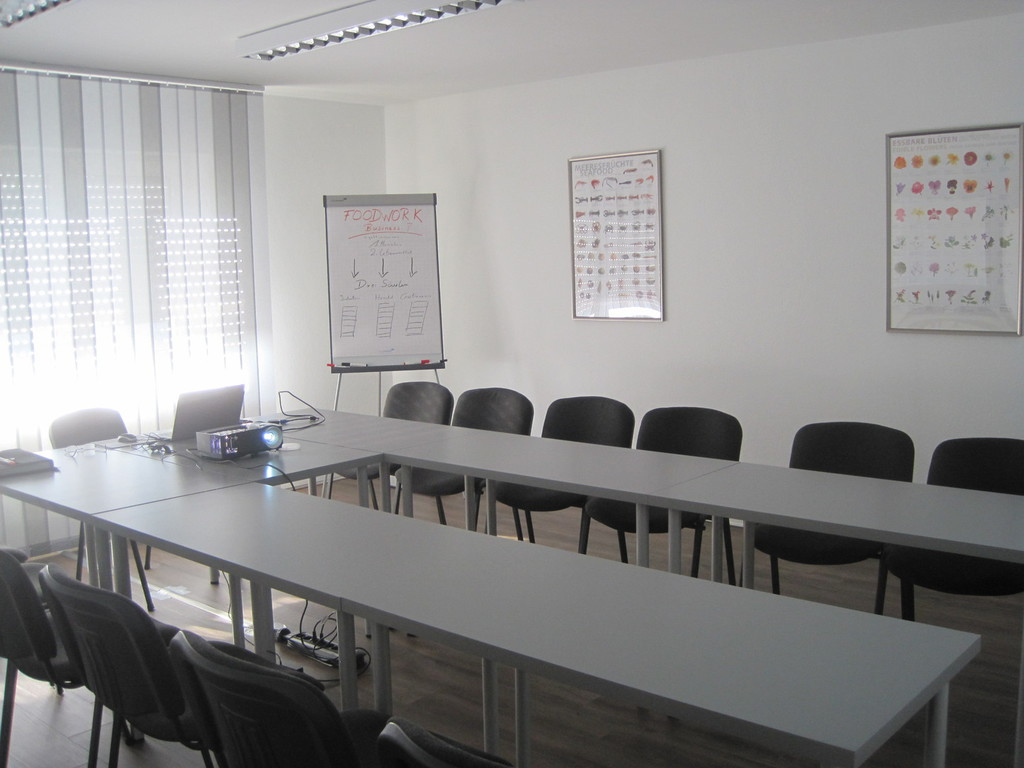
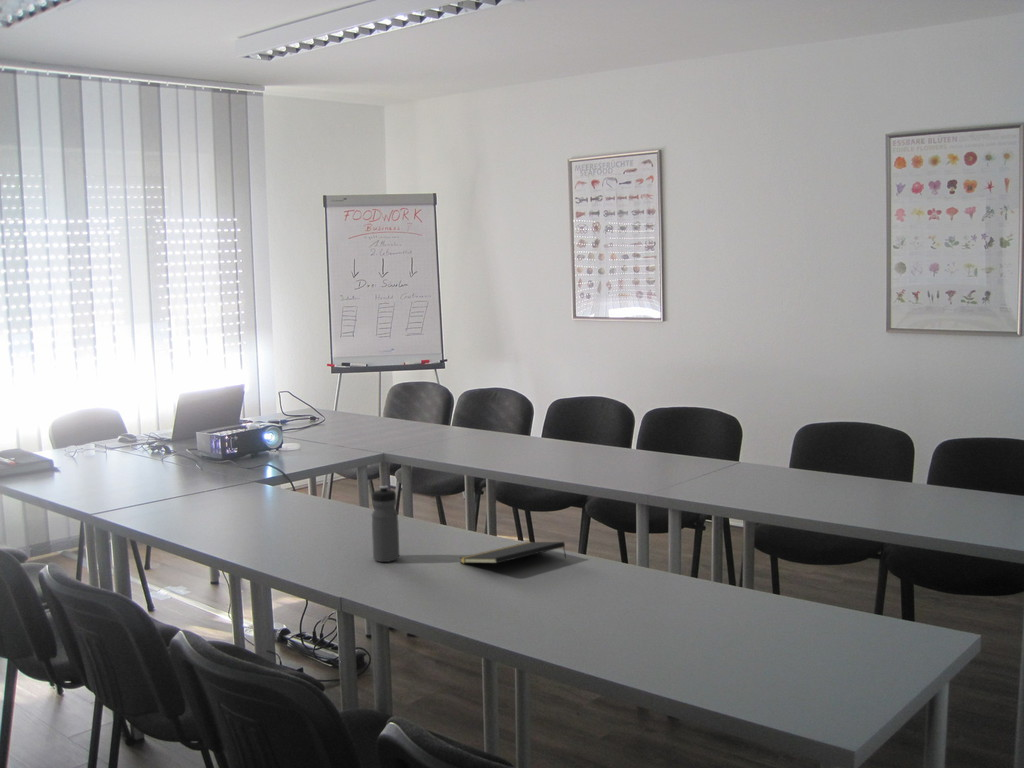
+ water bottle (385, 522)
+ notepad (512, 552)
